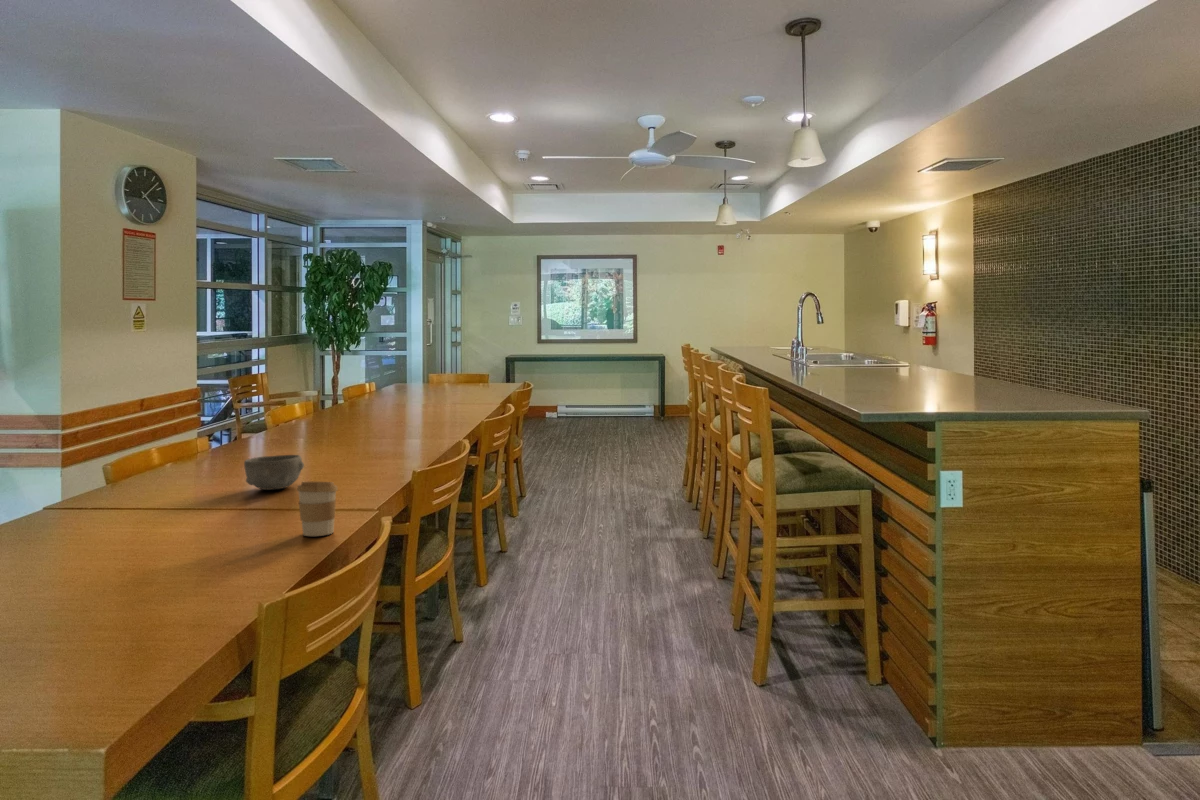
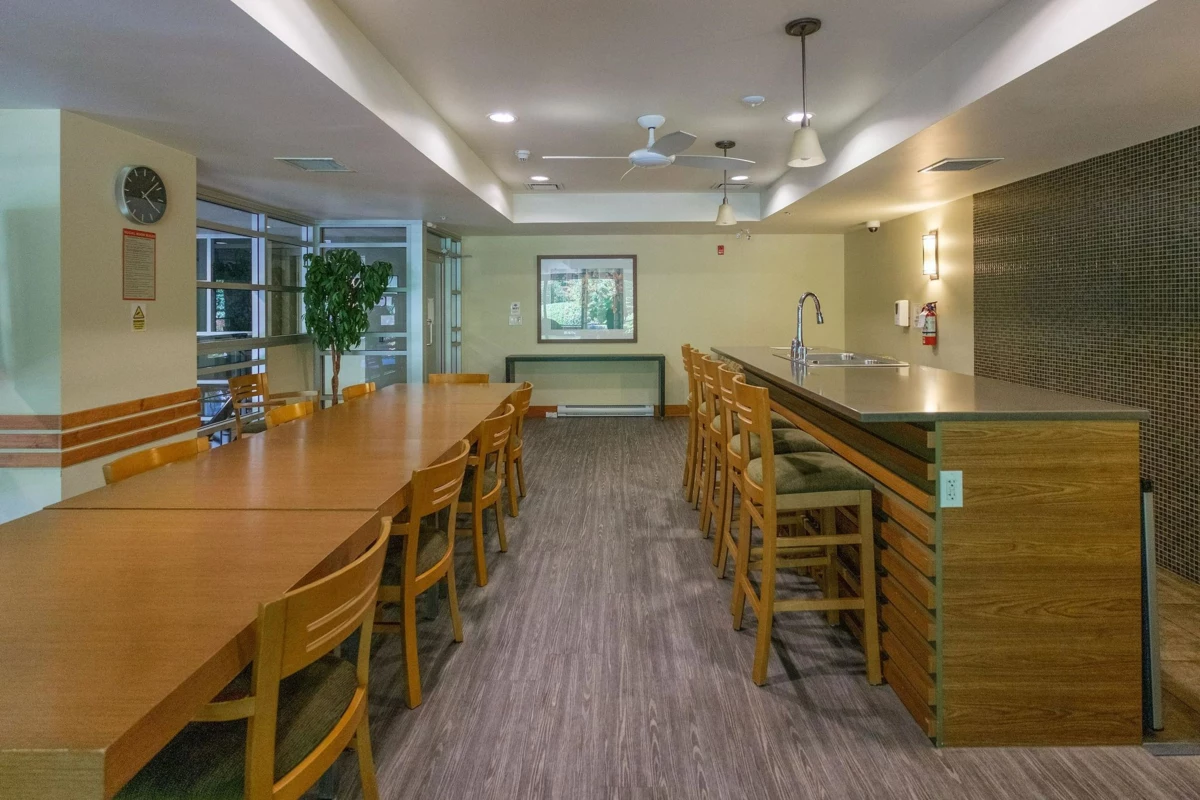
- coffee cup (317, 506)
- bowl (275, 473)
